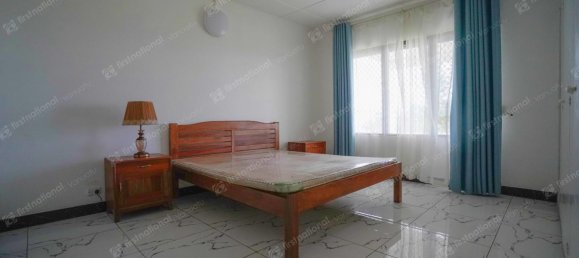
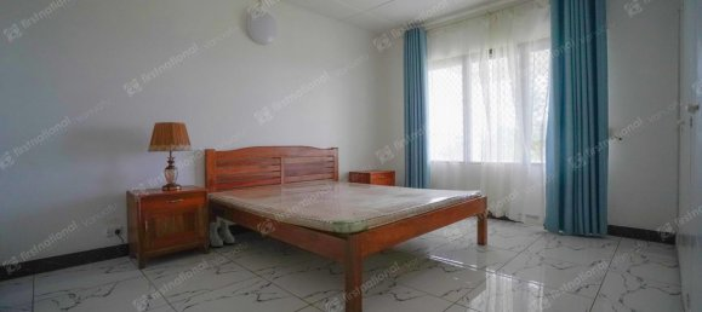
+ boots (221, 232)
